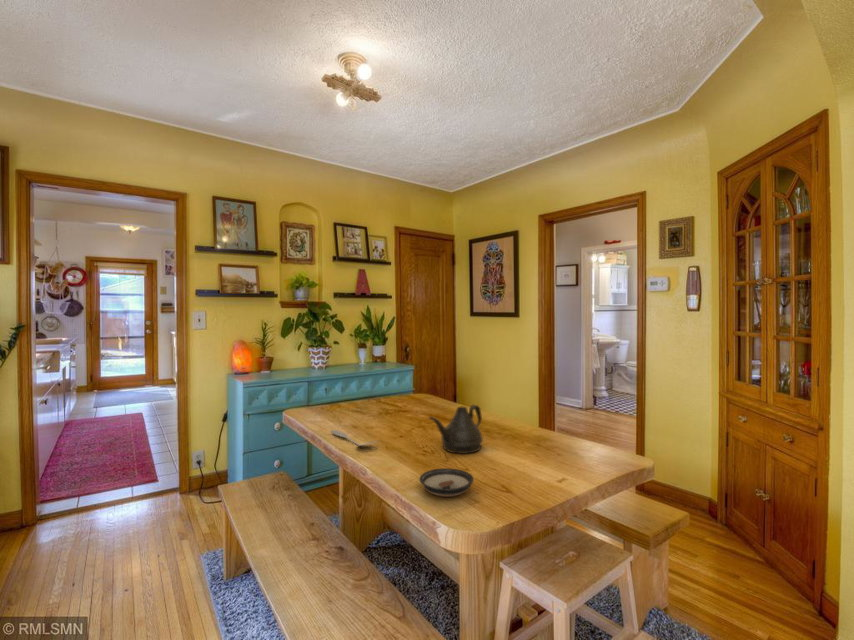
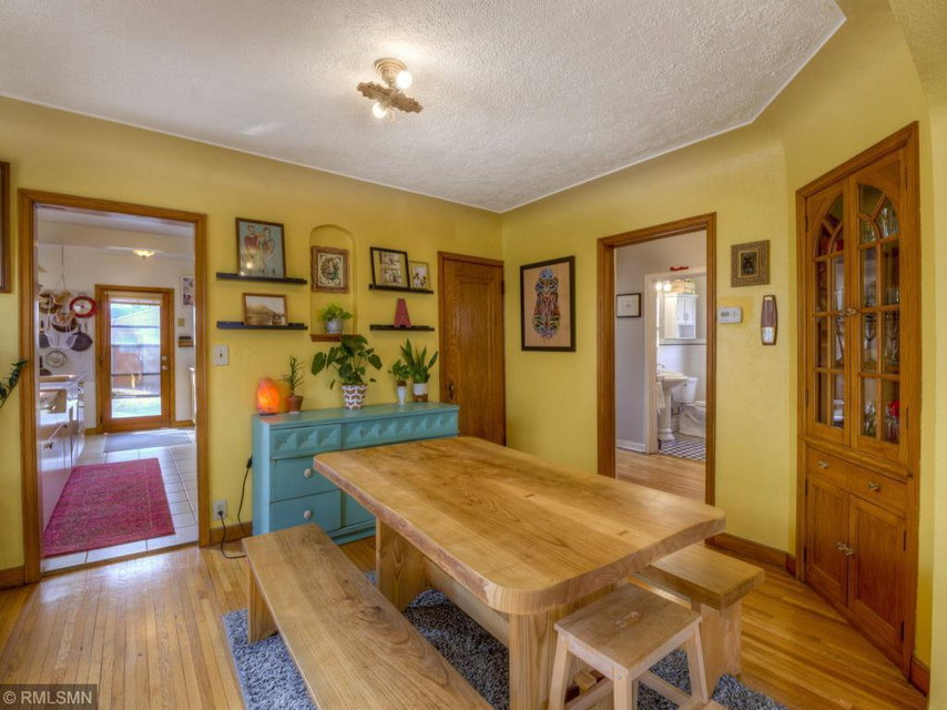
- saucer (446, 484)
- spatula (349, 438)
- teapot (455, 428)
